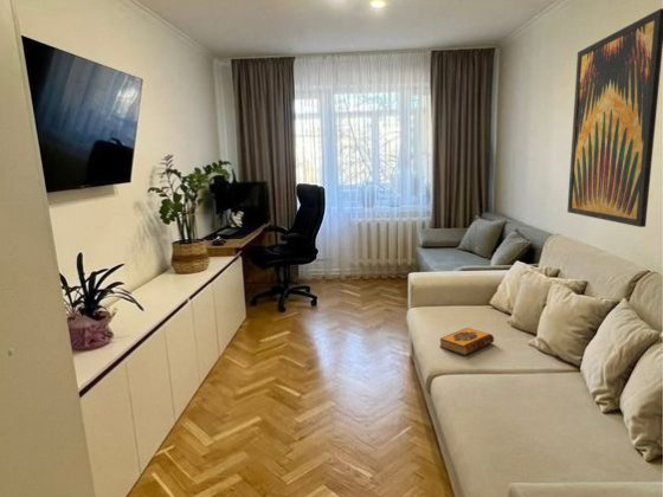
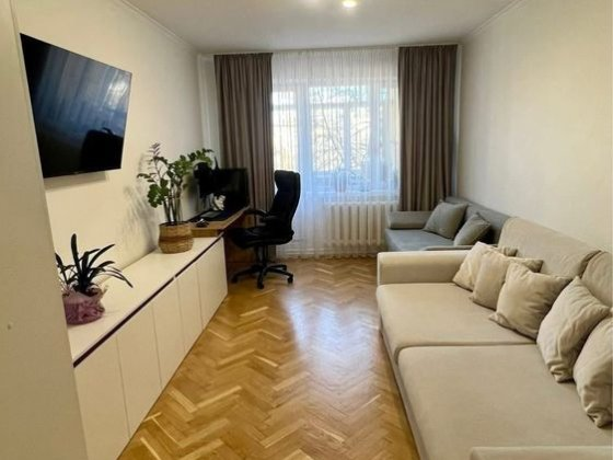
- hardback book (466, 341)
- wall art (607, 129)
